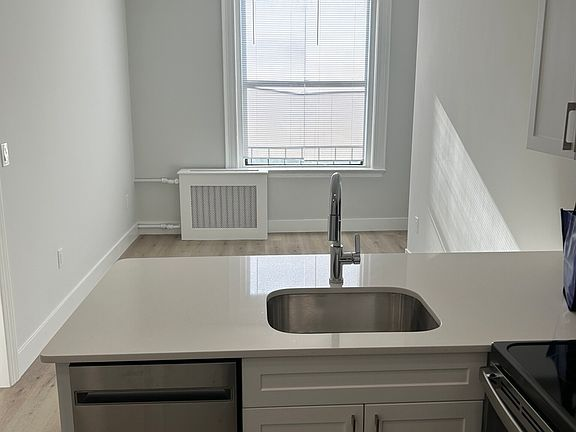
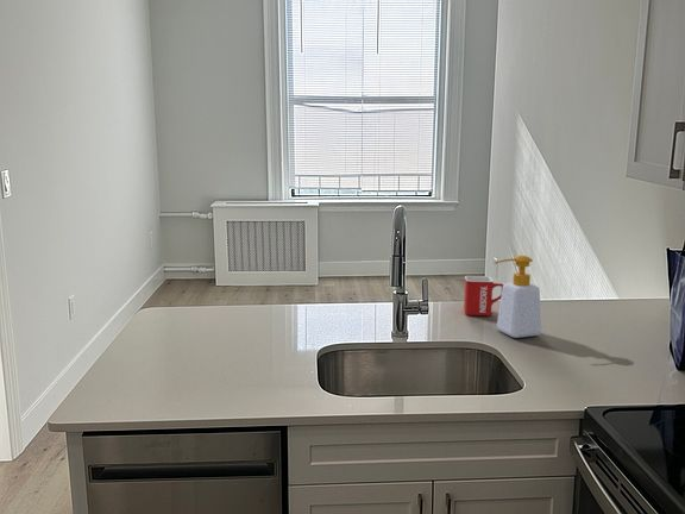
+ mug (484, 295)
+ soap bottle (514, 295)
